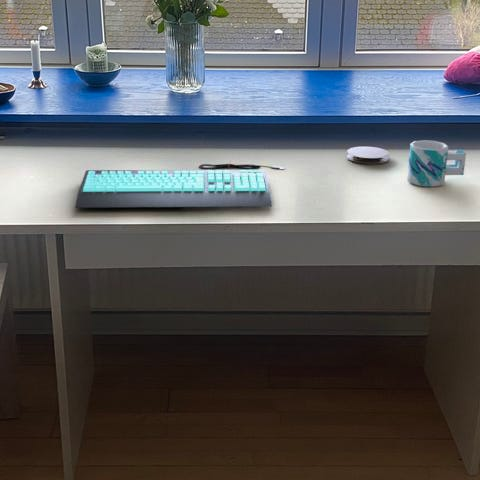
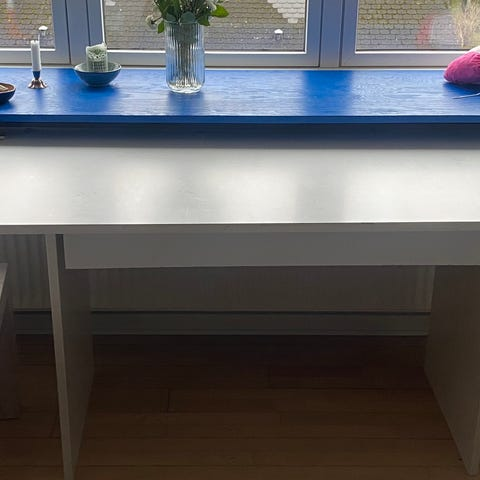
- coaster (367, 154)
- mug (436, 162)
- computer keyboard (187, 179)
